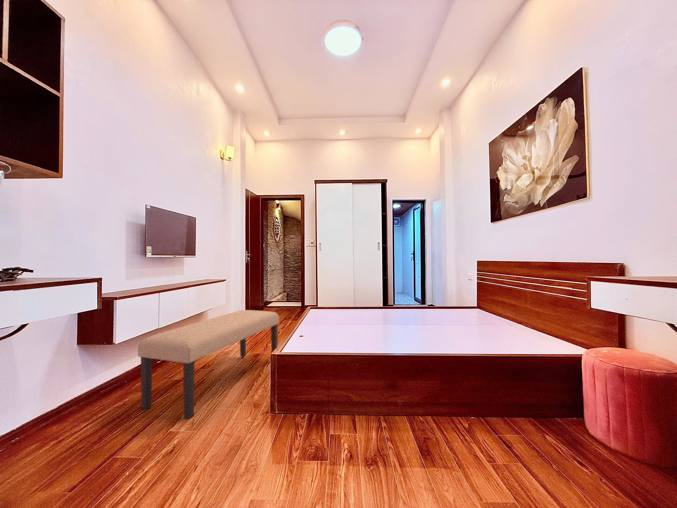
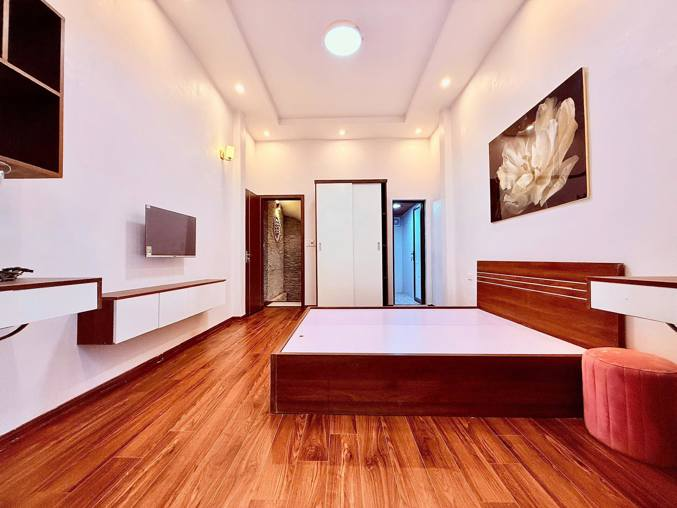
- bench (221, 348)
